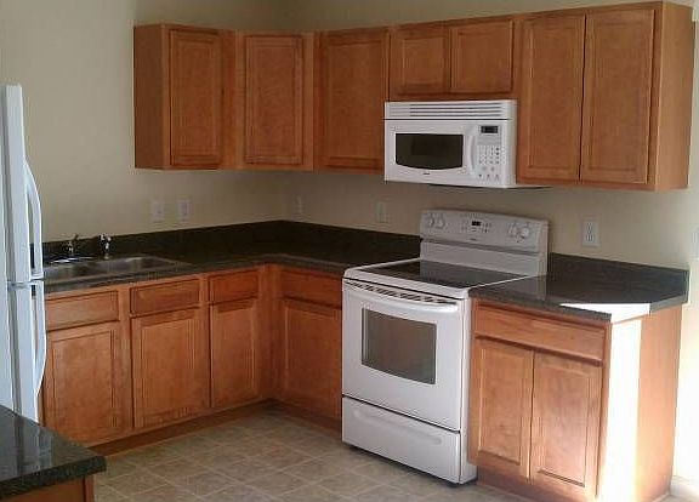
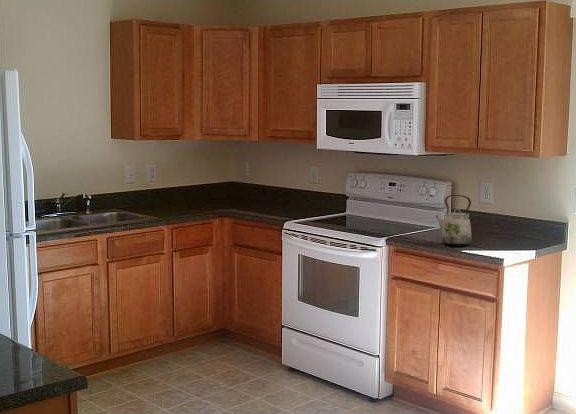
+ kettle (452, 219)
